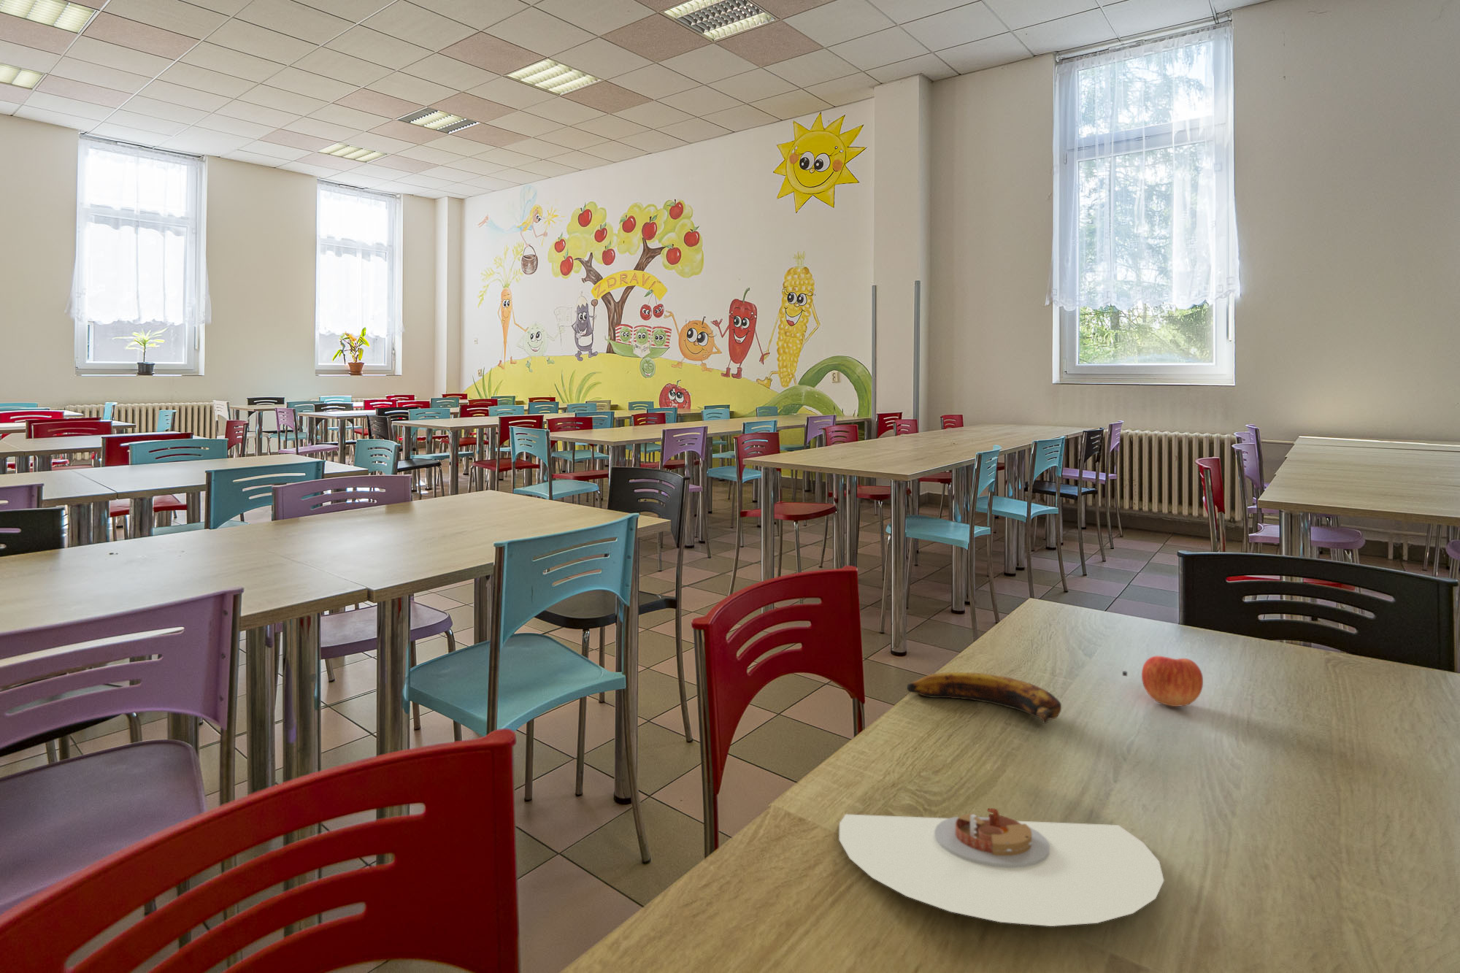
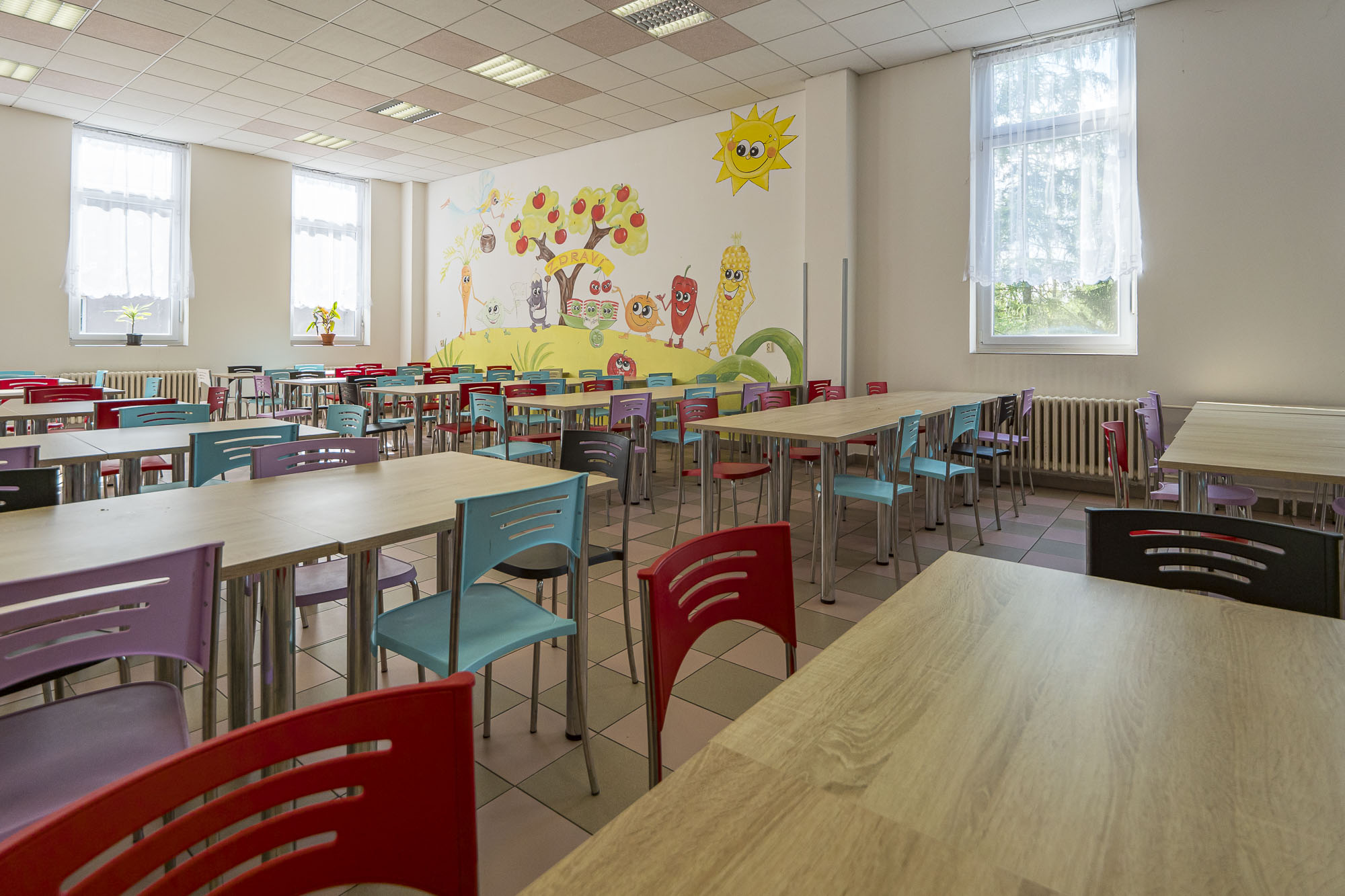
- plate (991, 827)
- banana (986, 695)
- apple (1161, 679)
